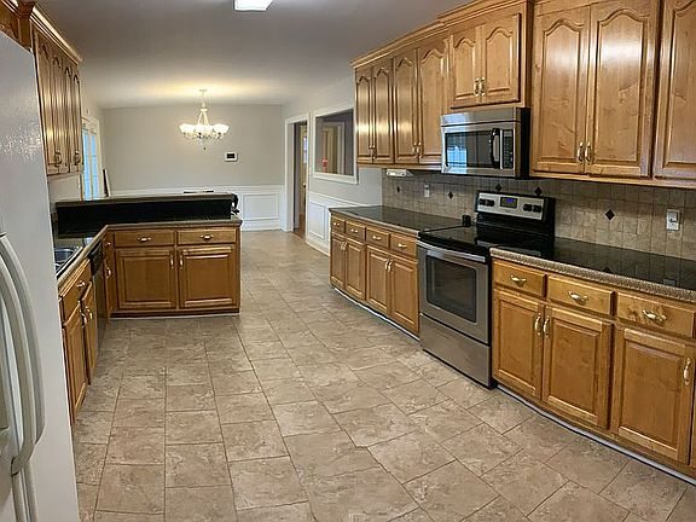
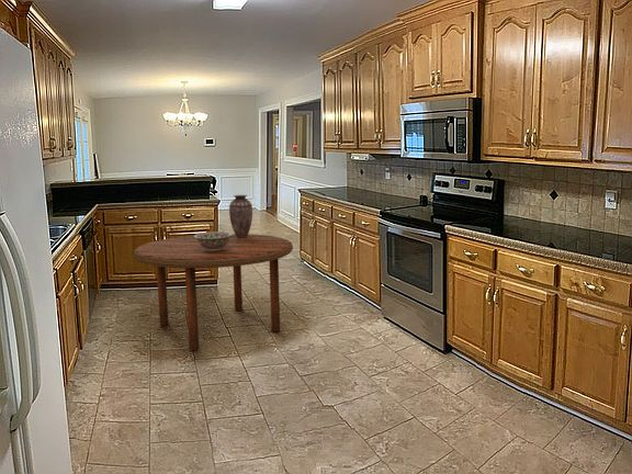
+ decorative bowl (213, 241)
+ vase (240, 216)
+ dining table (234, 286)
